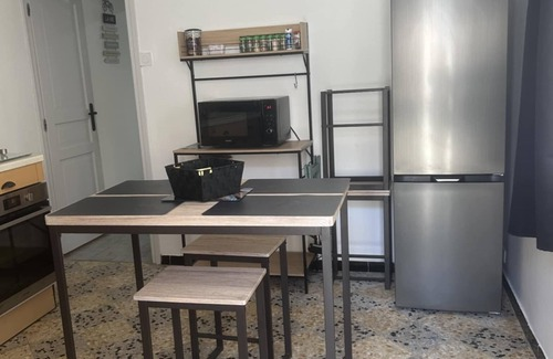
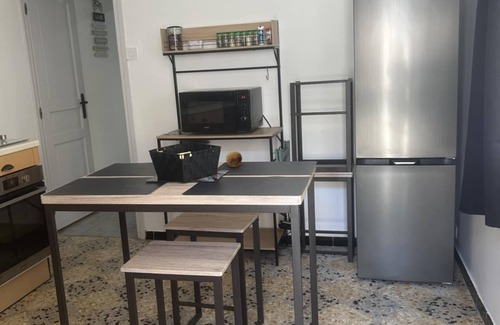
+ fruit (234, 159)
